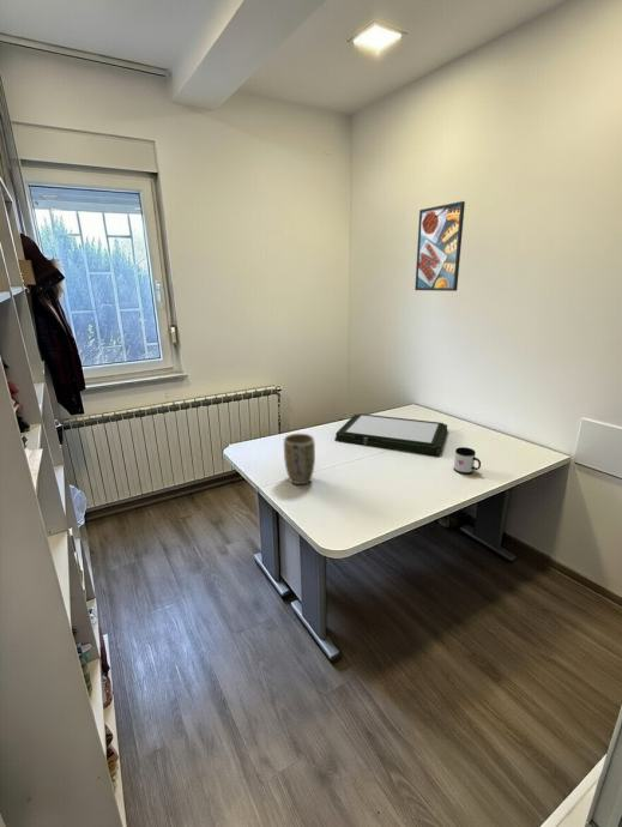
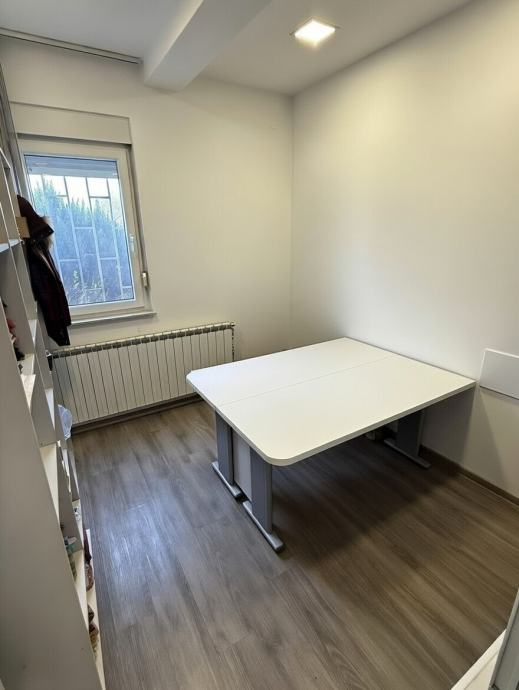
- monitor (392, 430)
- mug (467, 461)
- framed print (437, 249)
- plant pot (300, 459)
